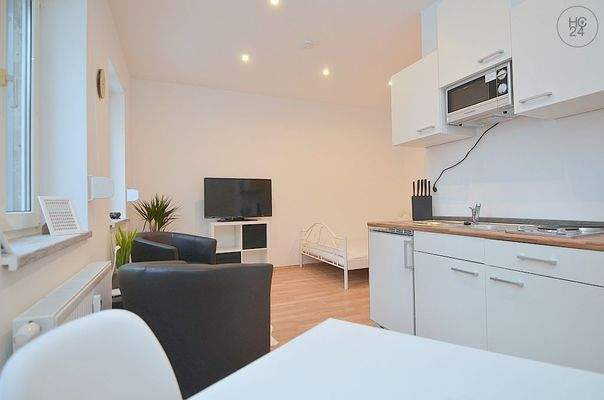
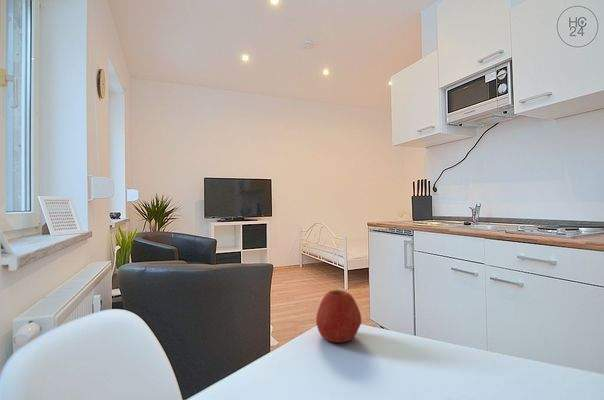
+ apple (338, 313)
